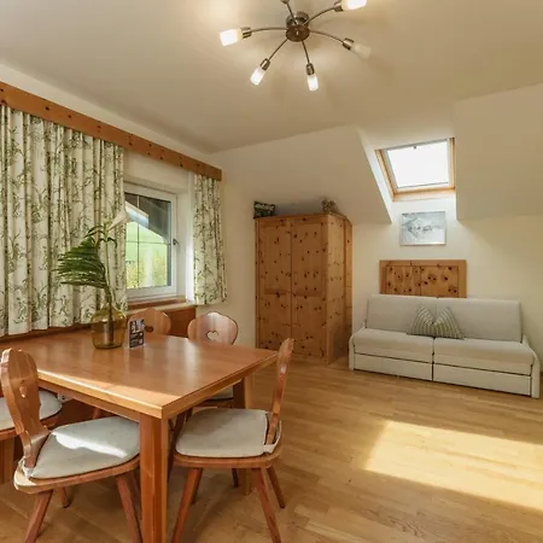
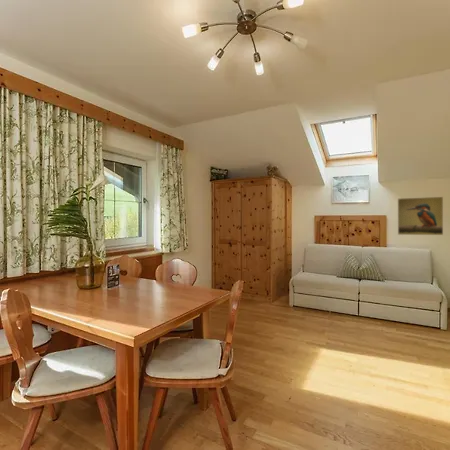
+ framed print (419, 216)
